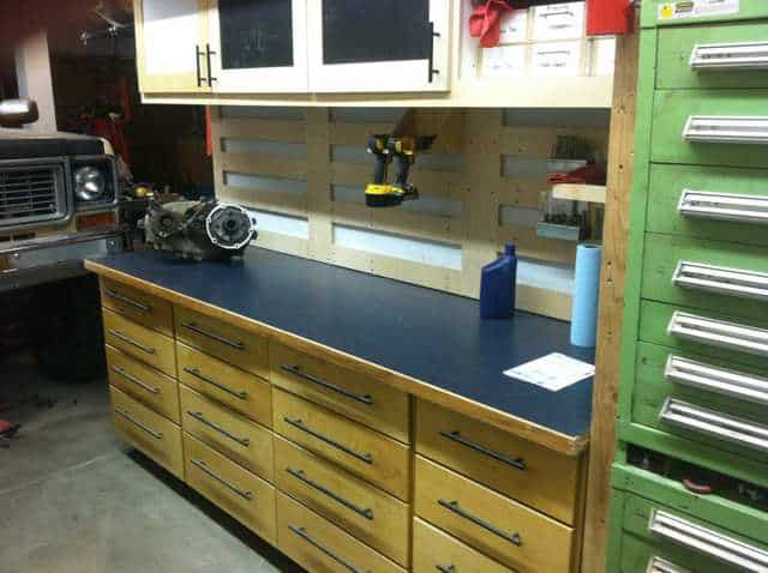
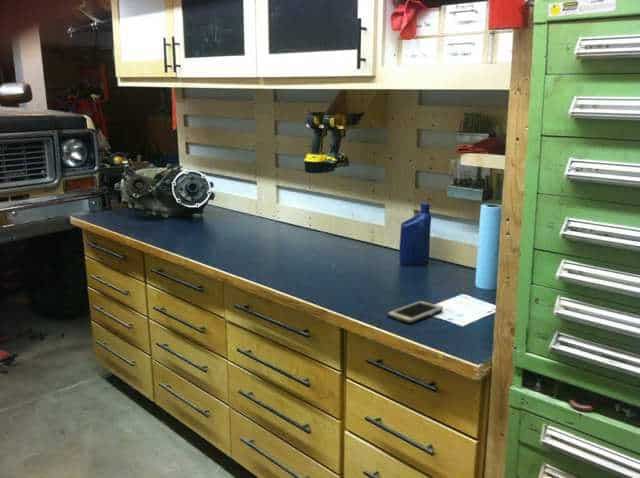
+ cell phone (415, 311)
